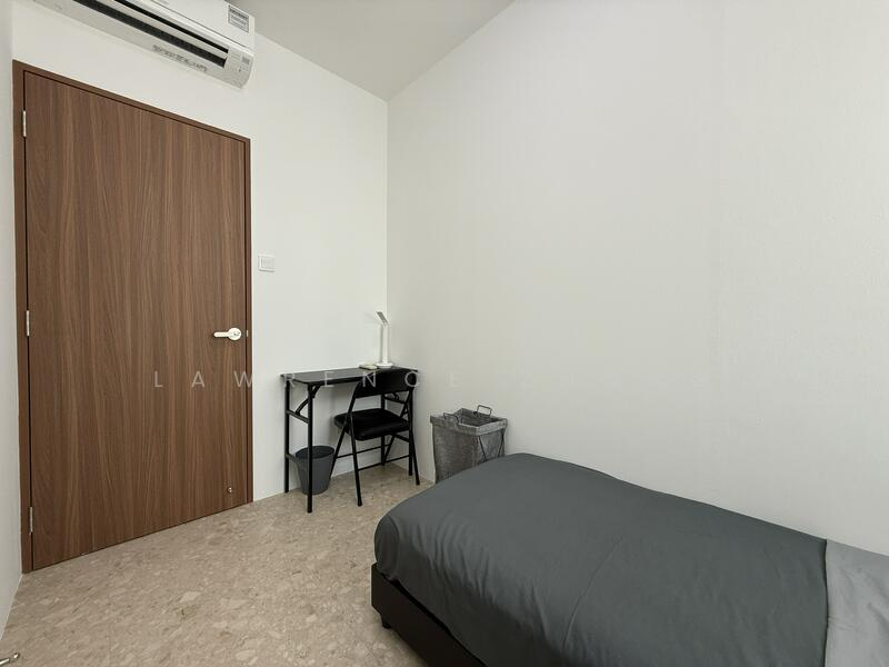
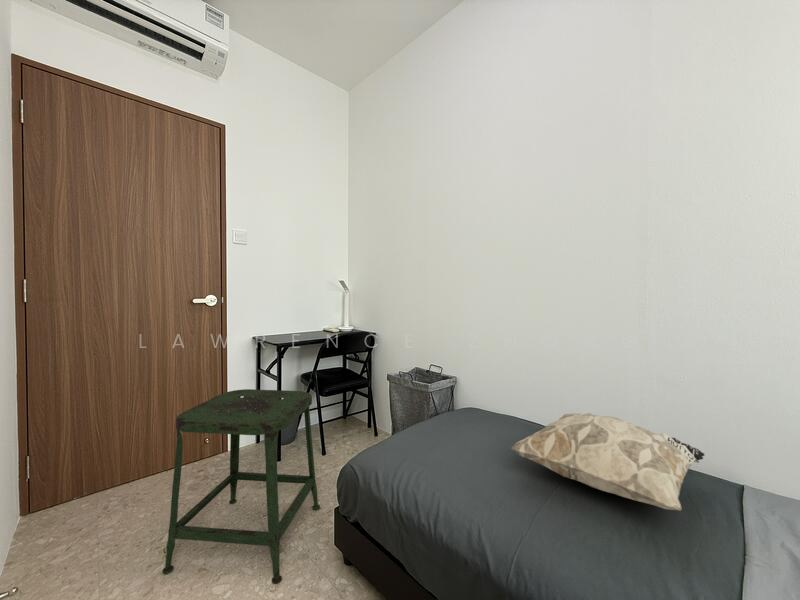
+ stool (251, 473)
+ decorative pillow (606, 450)
